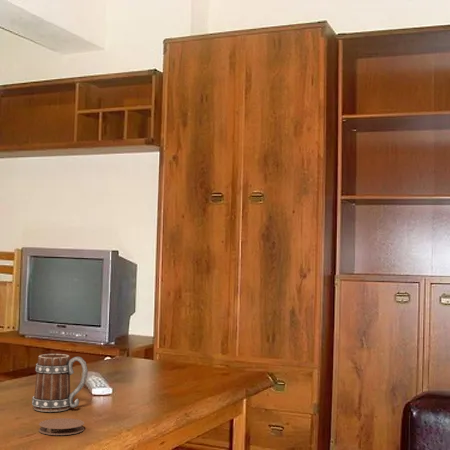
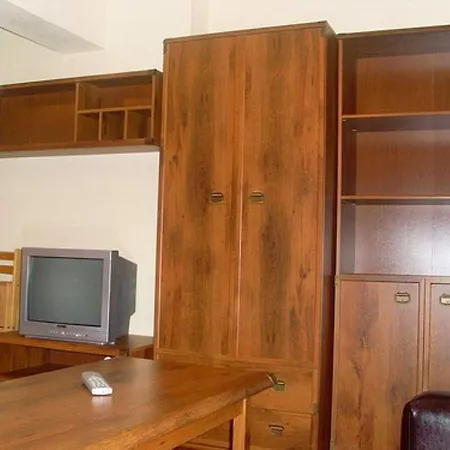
- coaster (61, 426)
- mug (60, 382)
